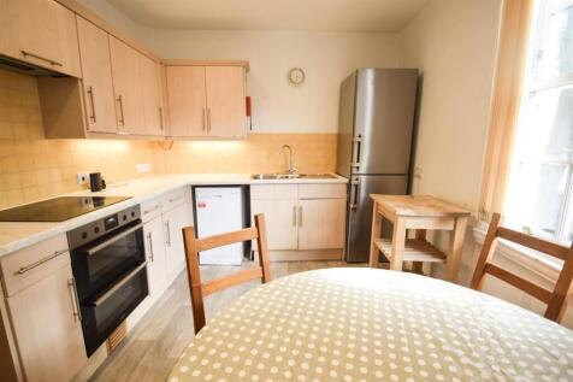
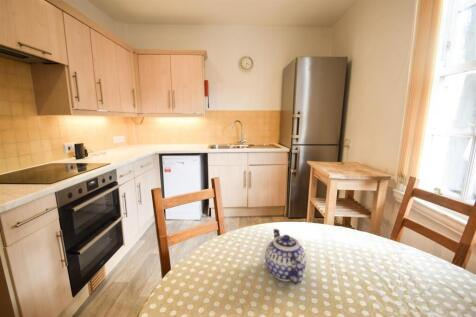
+ teapot (285, 253)
